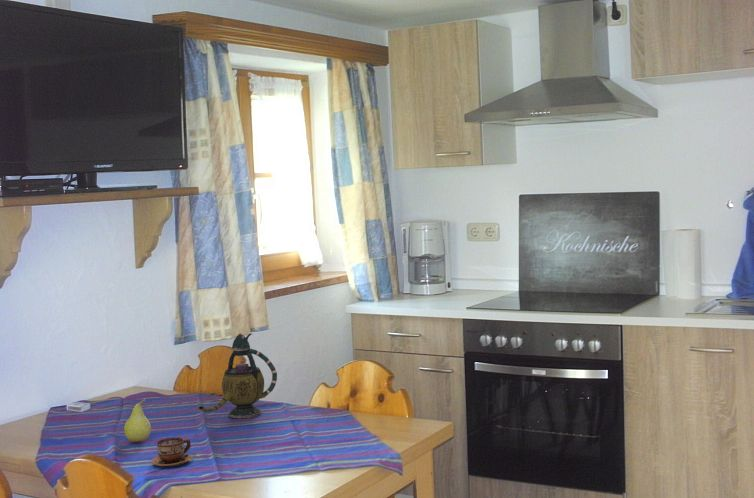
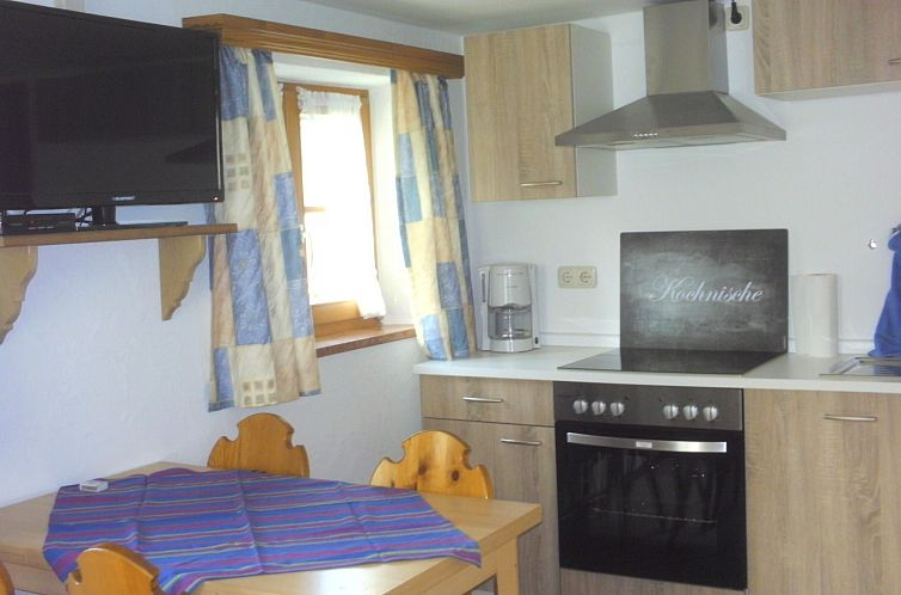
- fruit (137, 419)
- cup (172, 451)
- teapot (233, 376)
